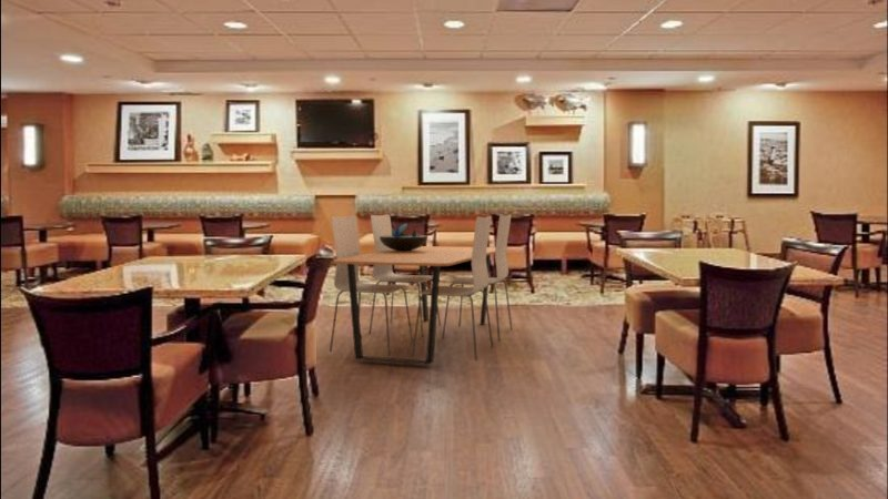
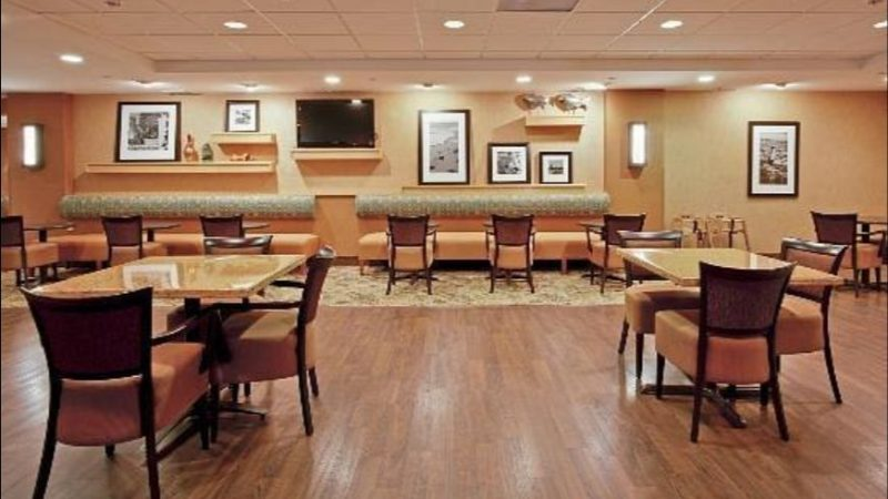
- dining table (427, 278)
- decorative bowl (403, 236)
